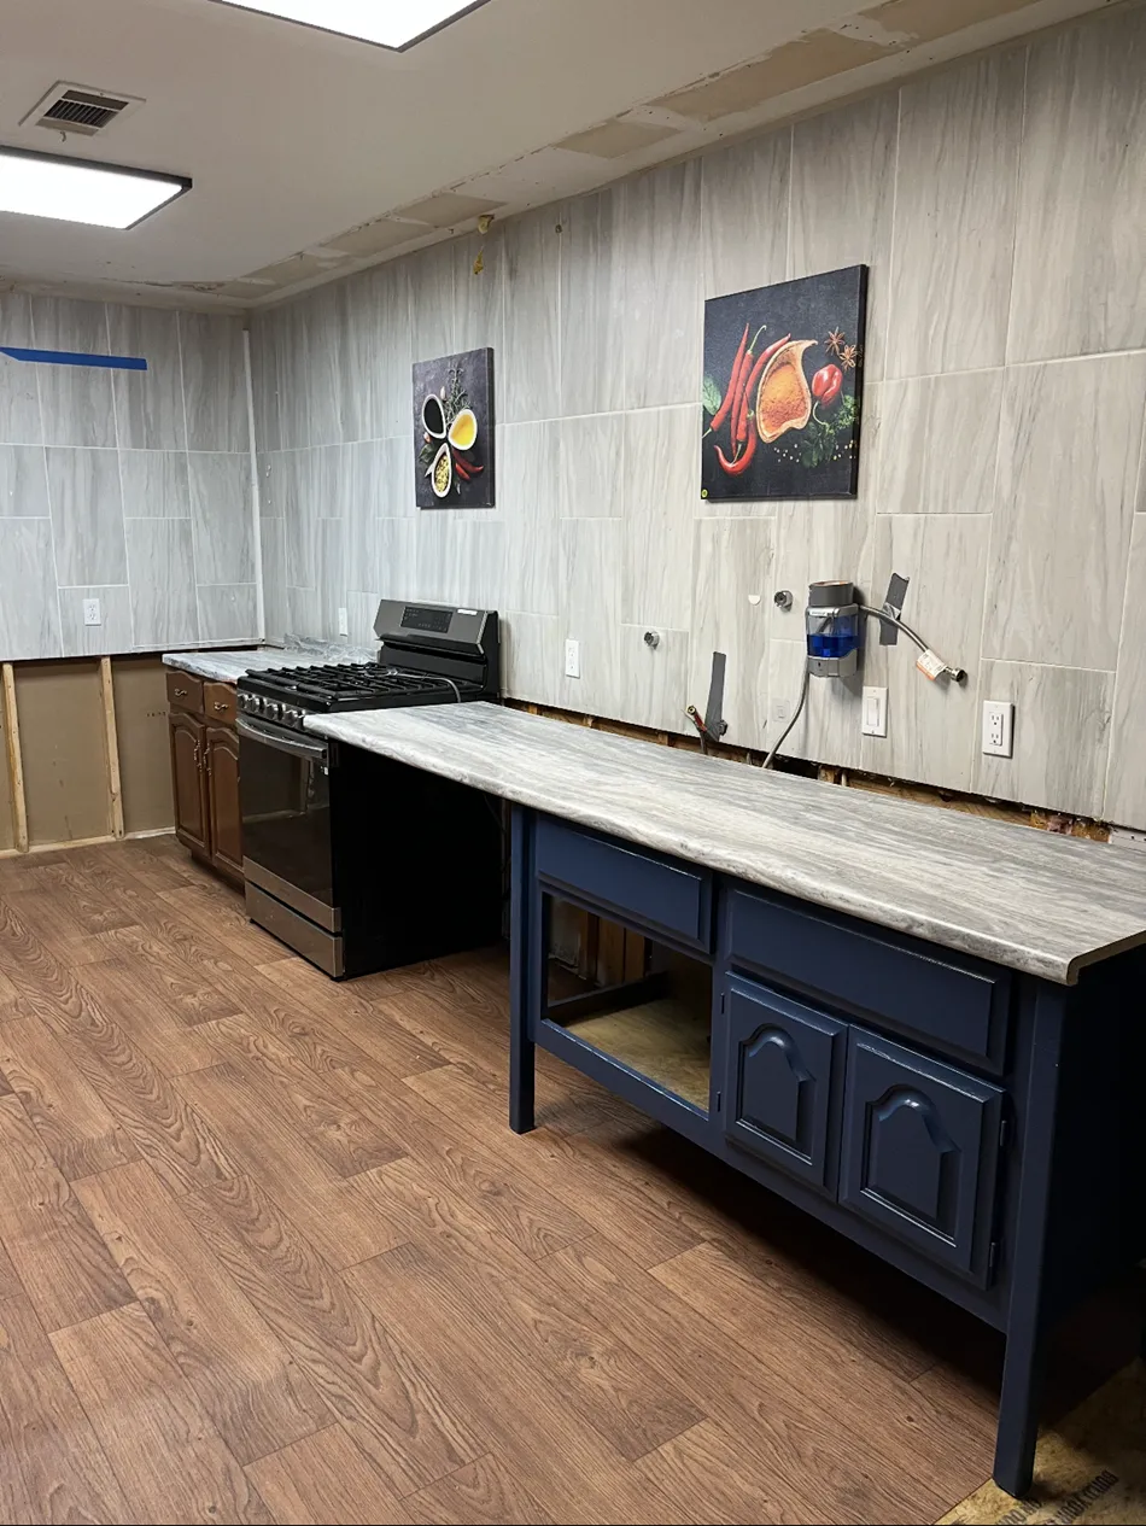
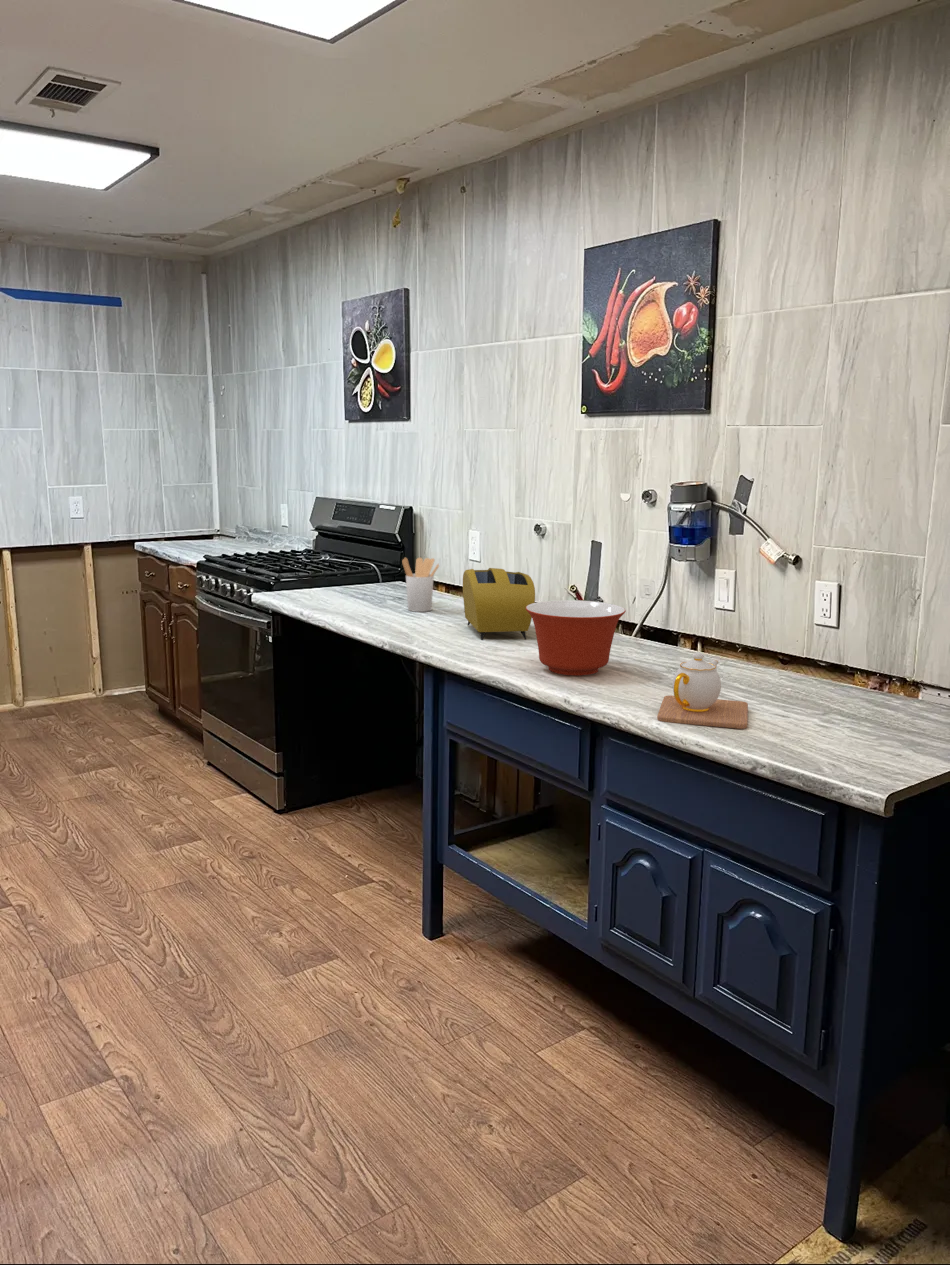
+ utensil holder (421, 583)
+ mixing bowl (574, 639)
+ toaster (496, 600)
+ teapot (705, 683)
